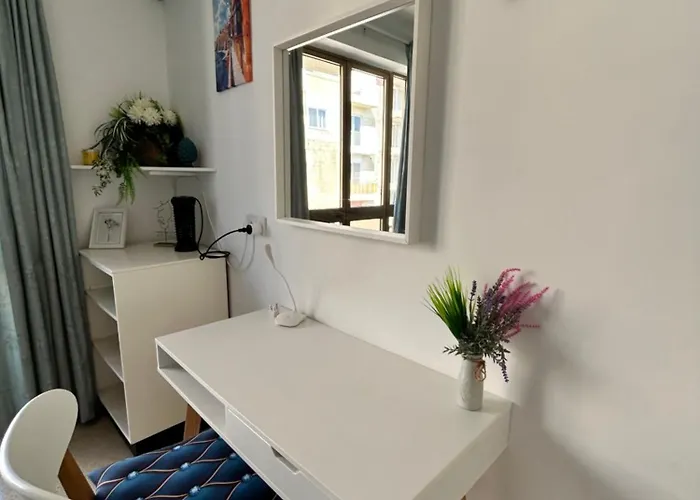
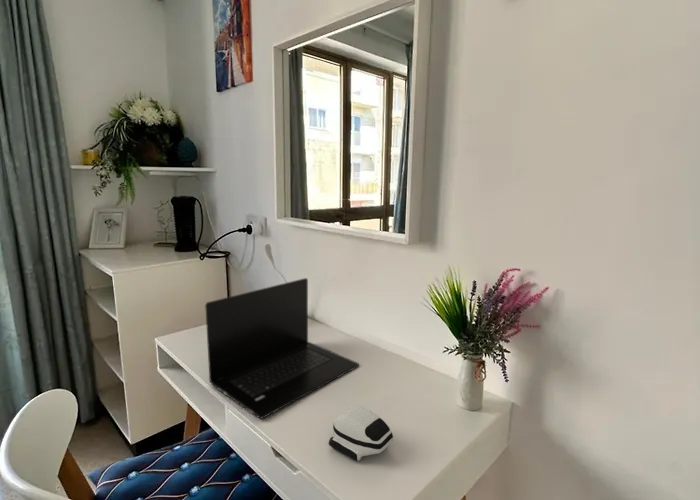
+ computer mouse (362, 430)
+ laptop (287, 337)
